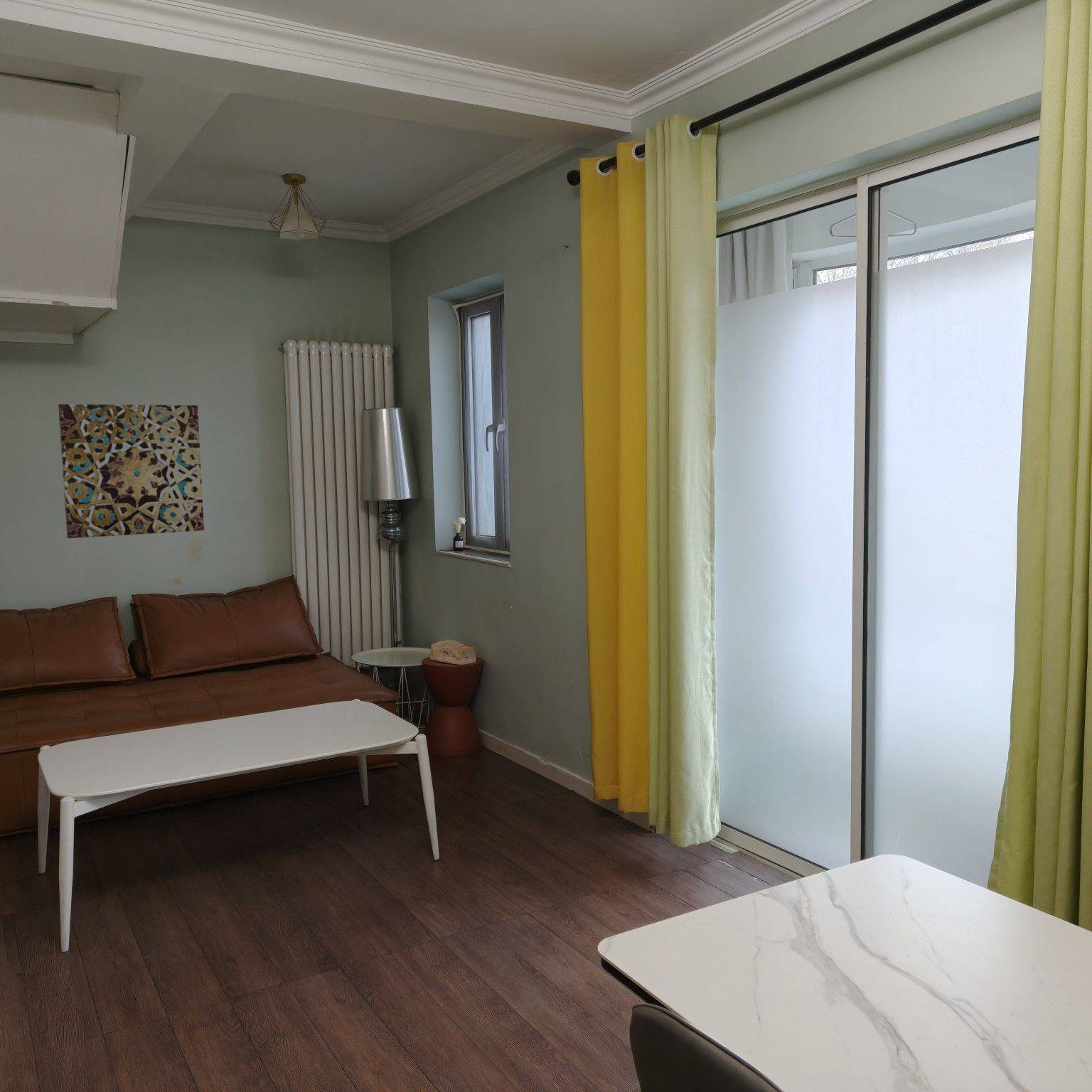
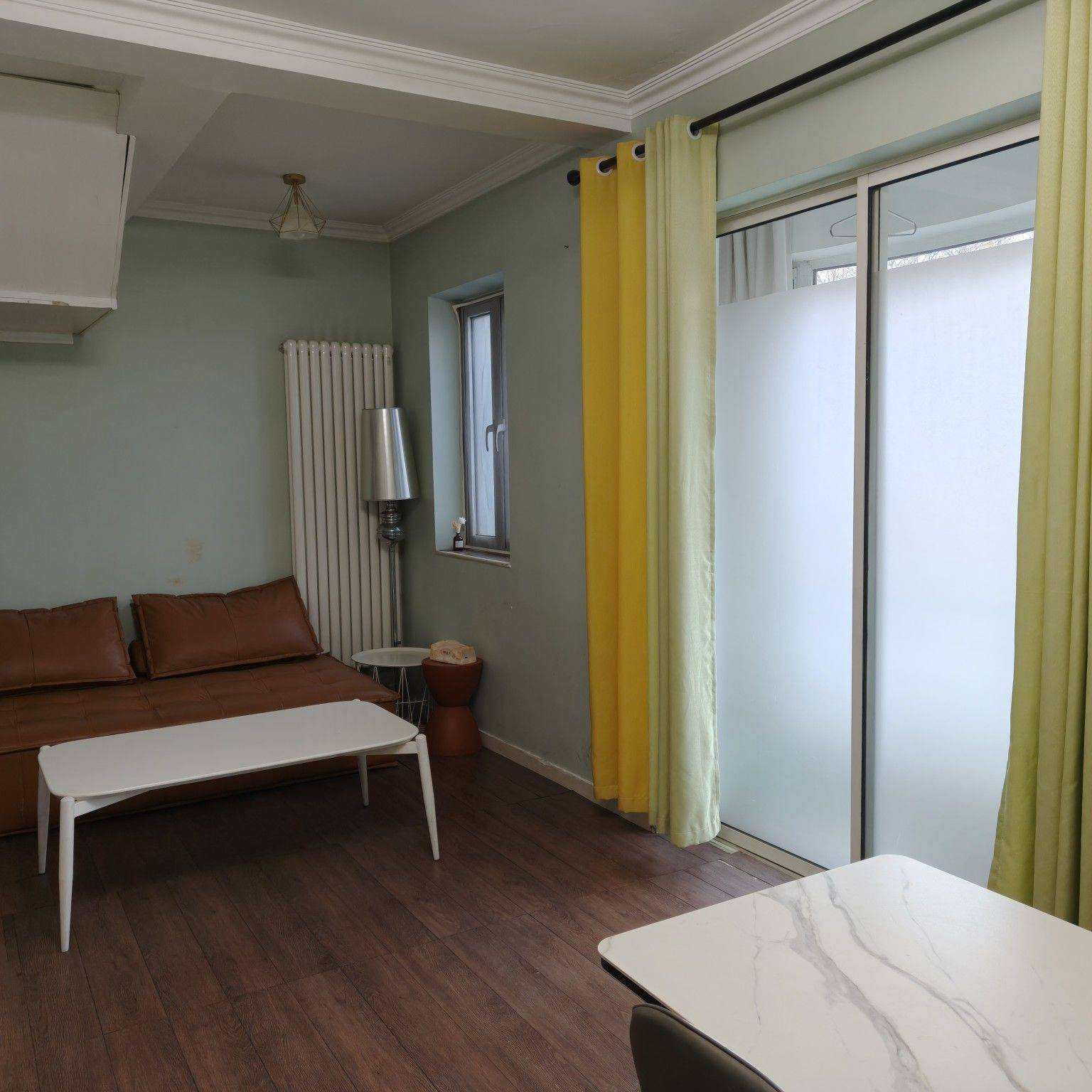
- wall art (134, 470)
